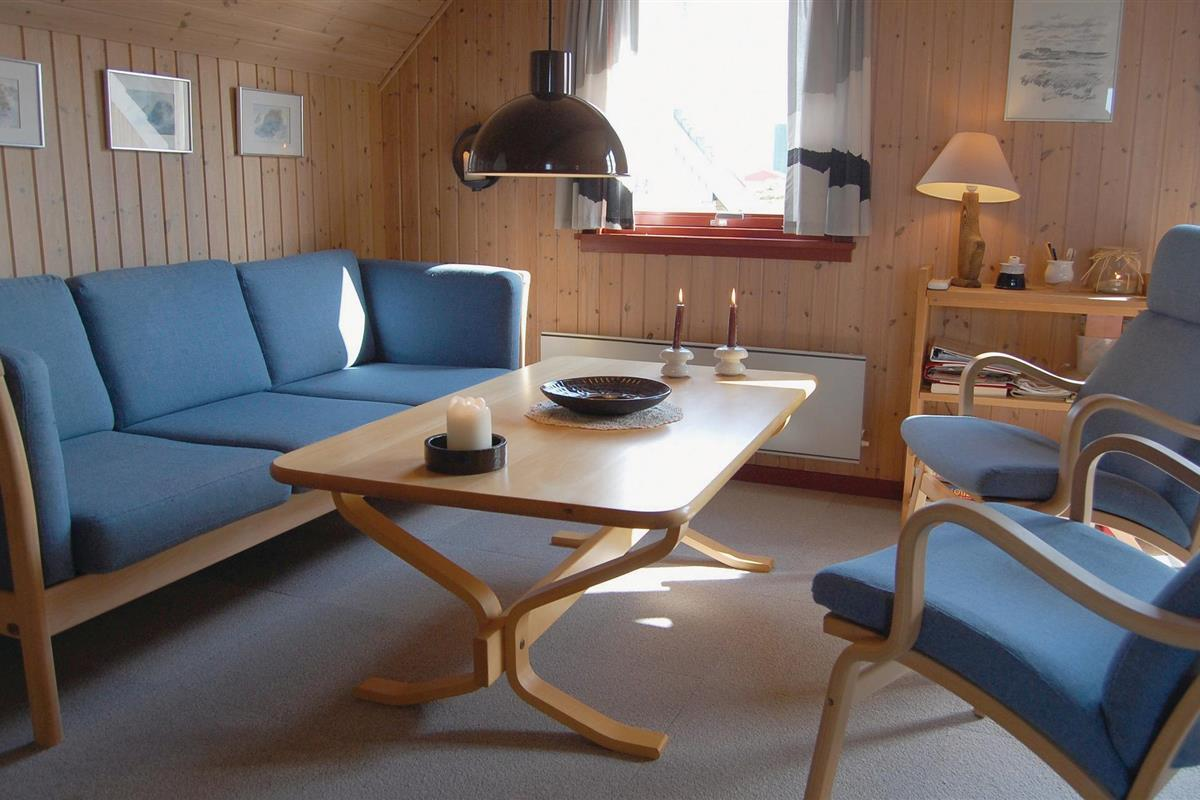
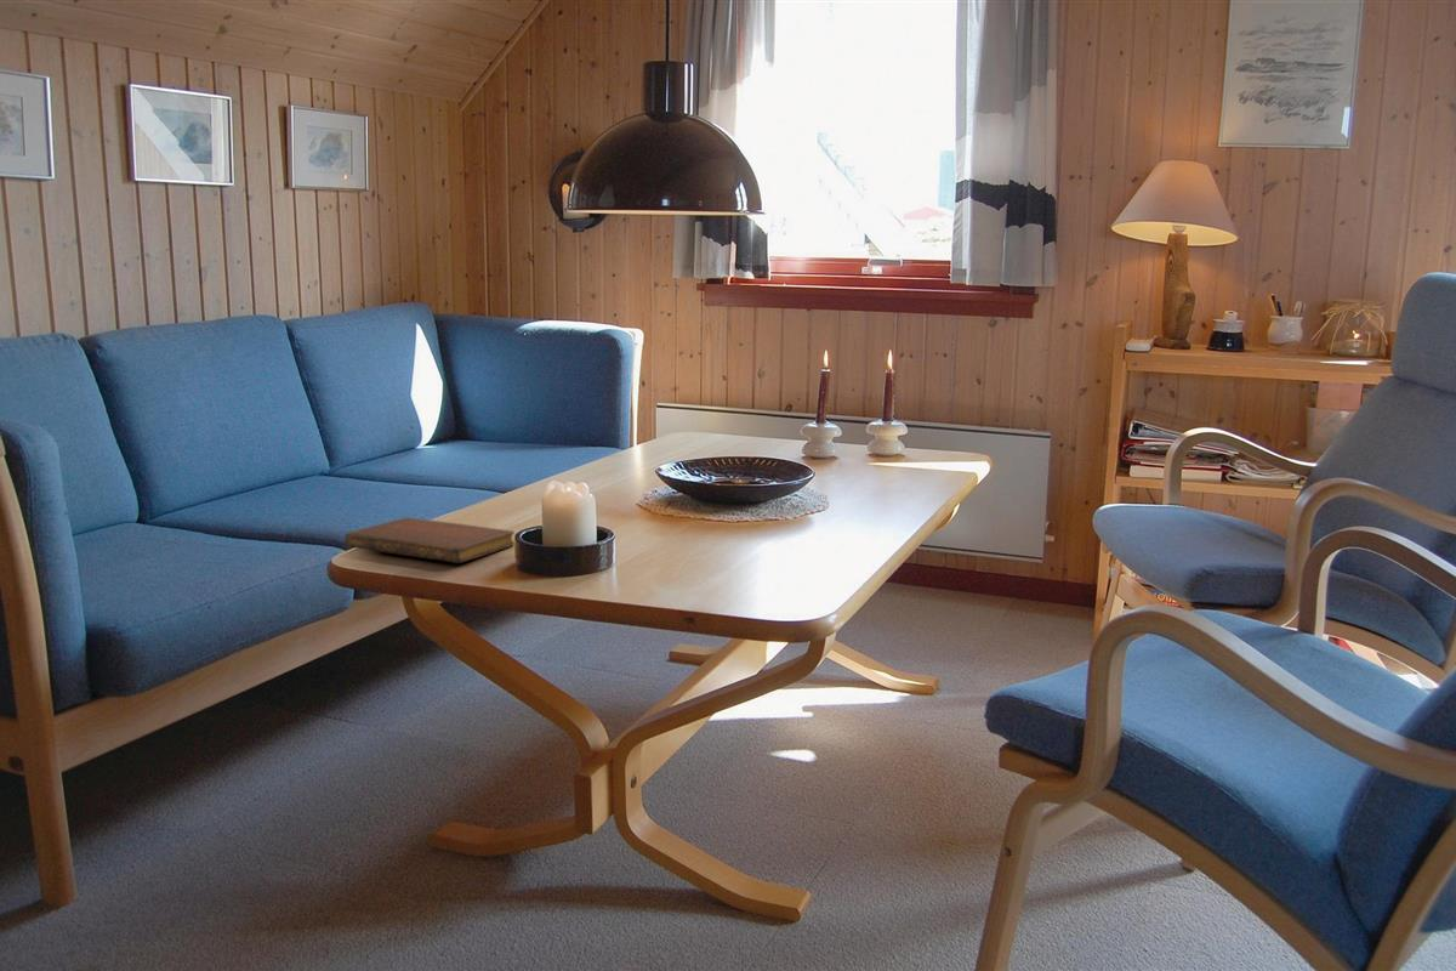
+ notebook (431, 539)
